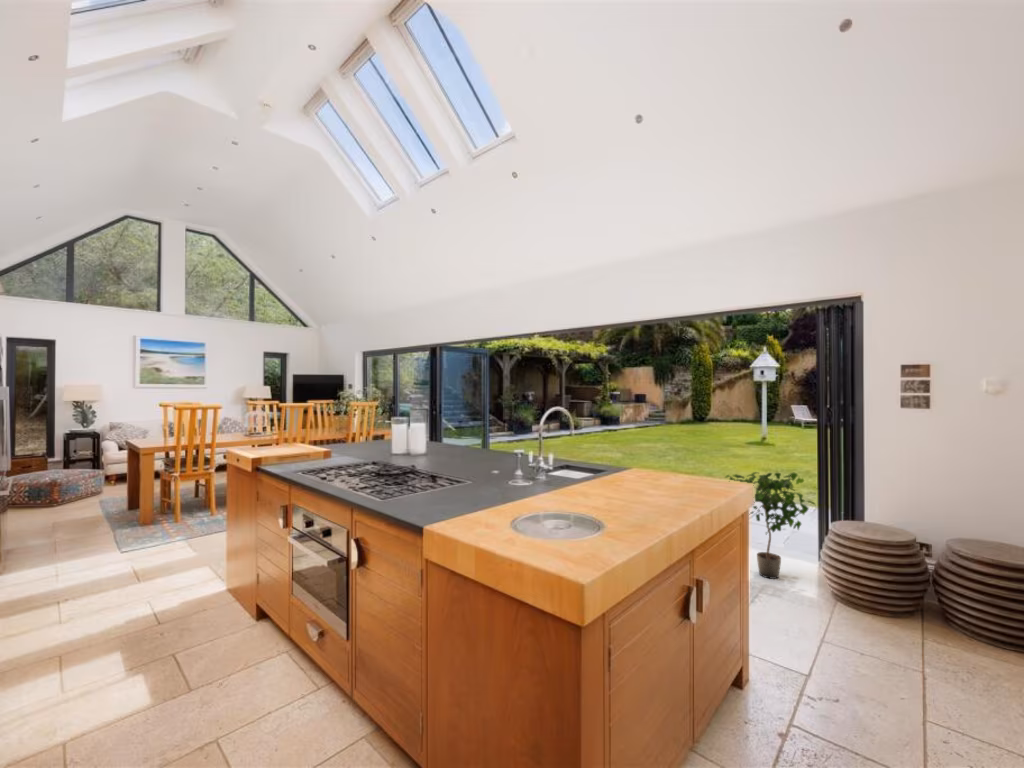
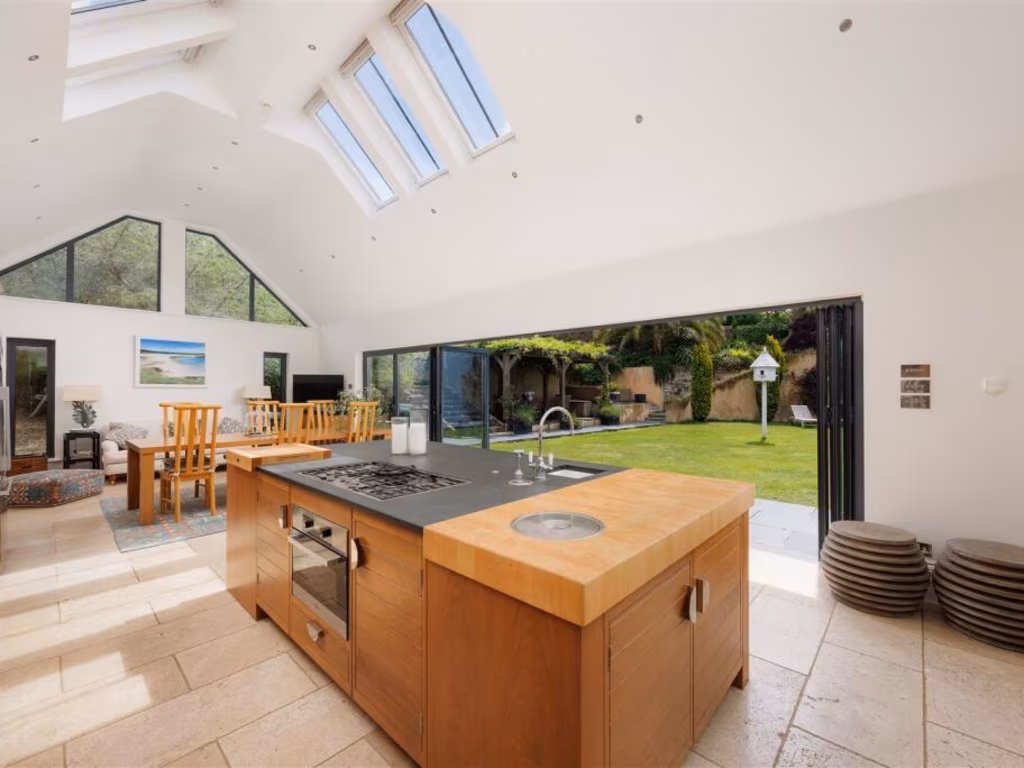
- potted plant (765, 521)
